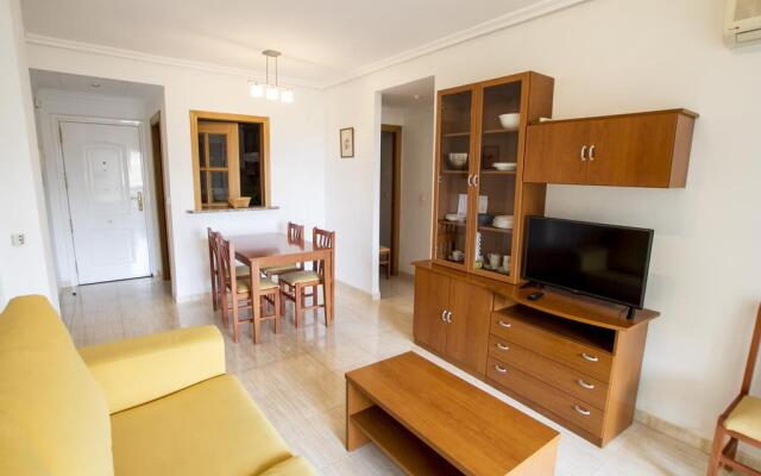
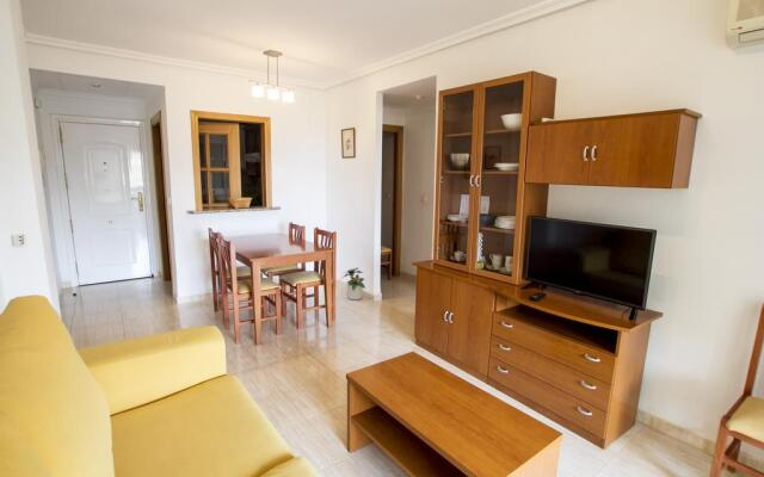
+ potted plant (352, 283)
